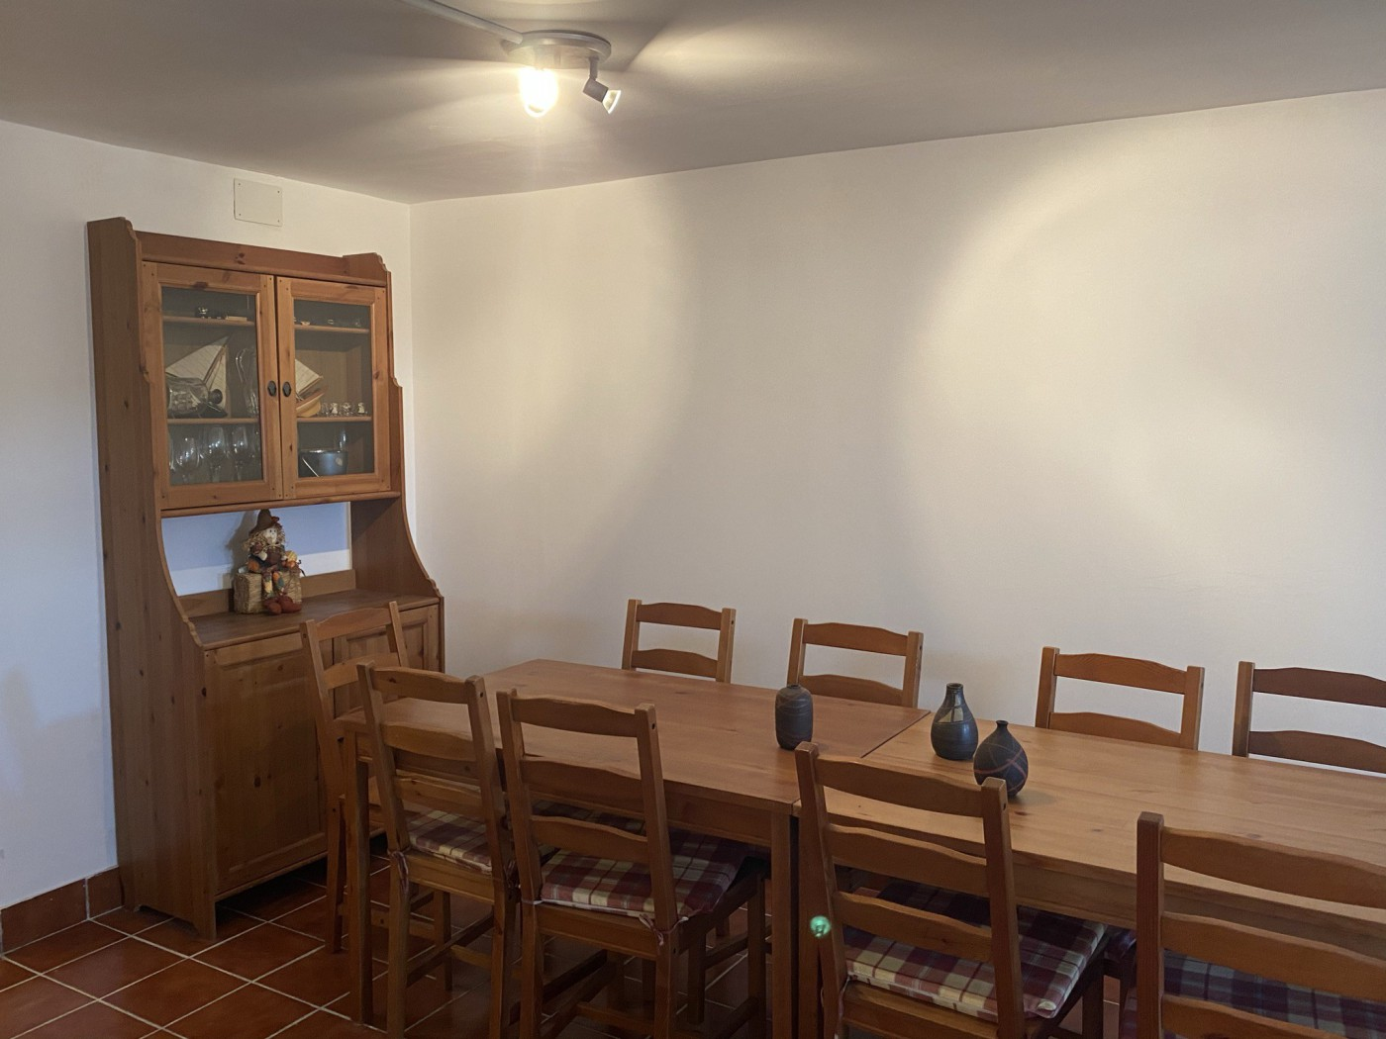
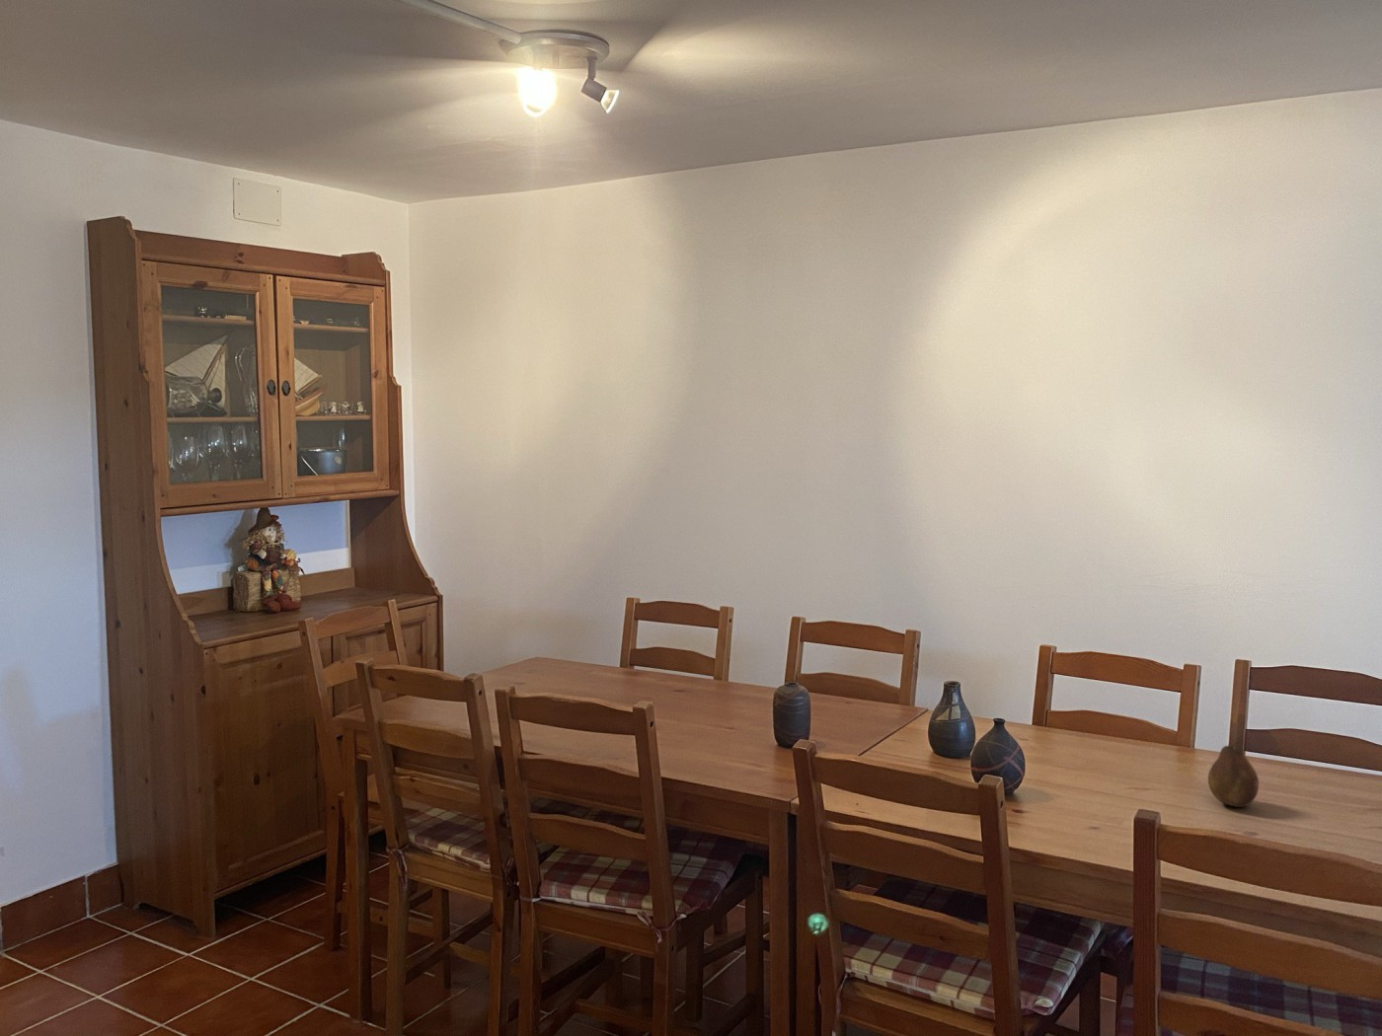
+ fruit (1233, 774)
